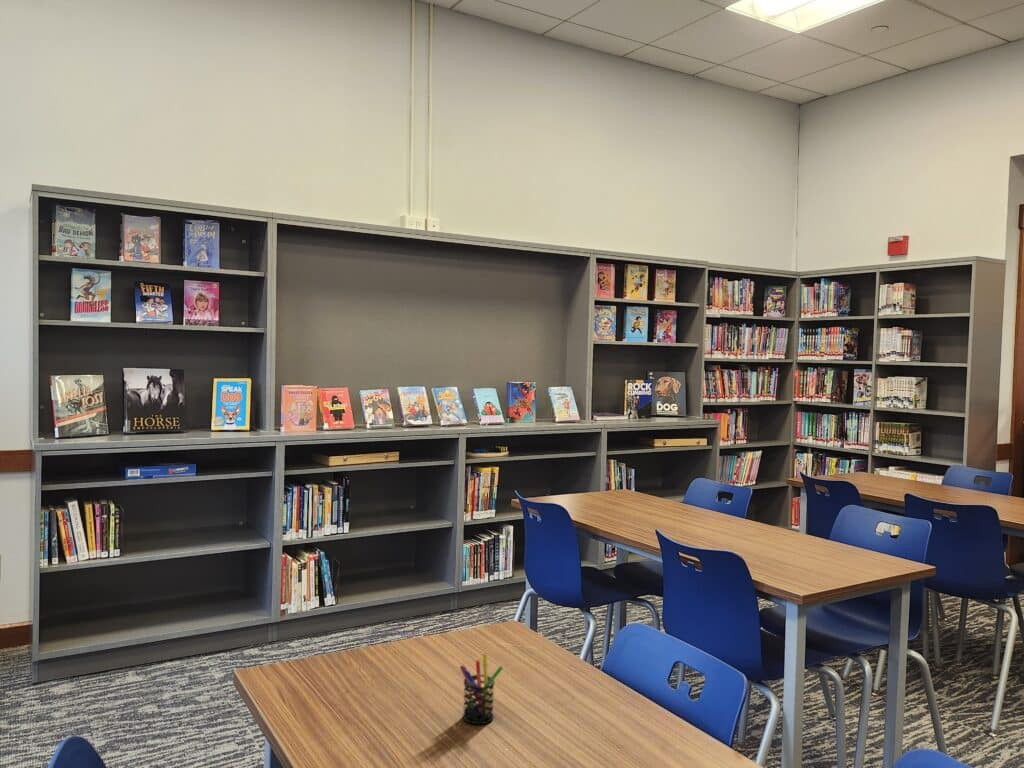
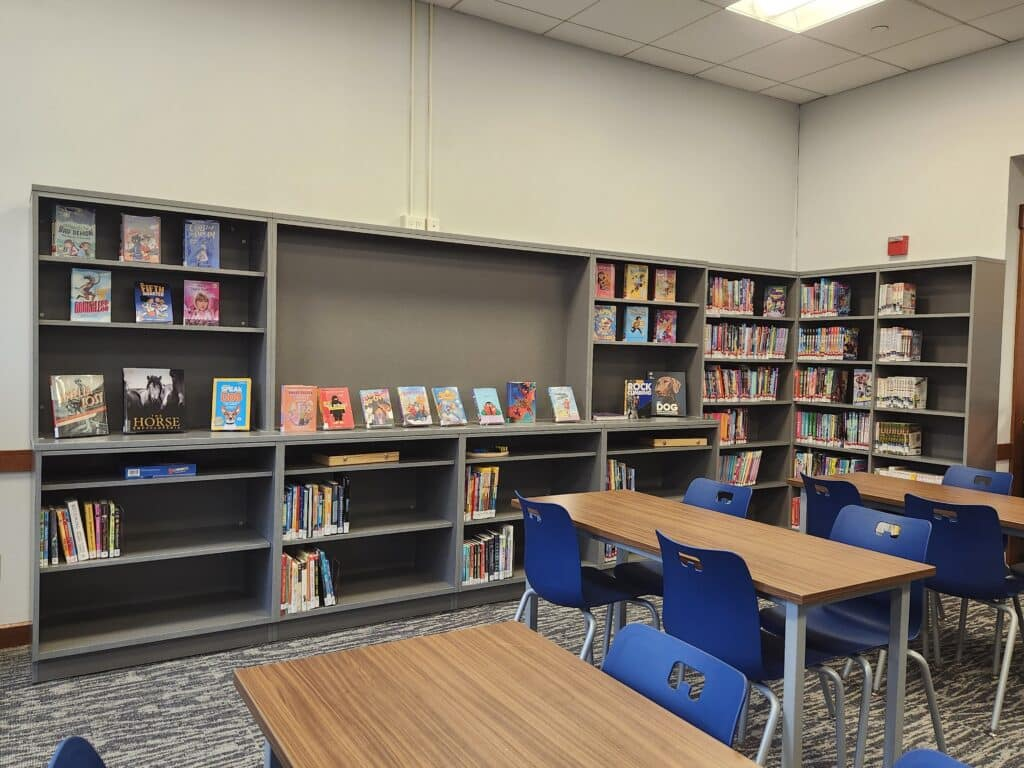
- pen holder (482, 687)
